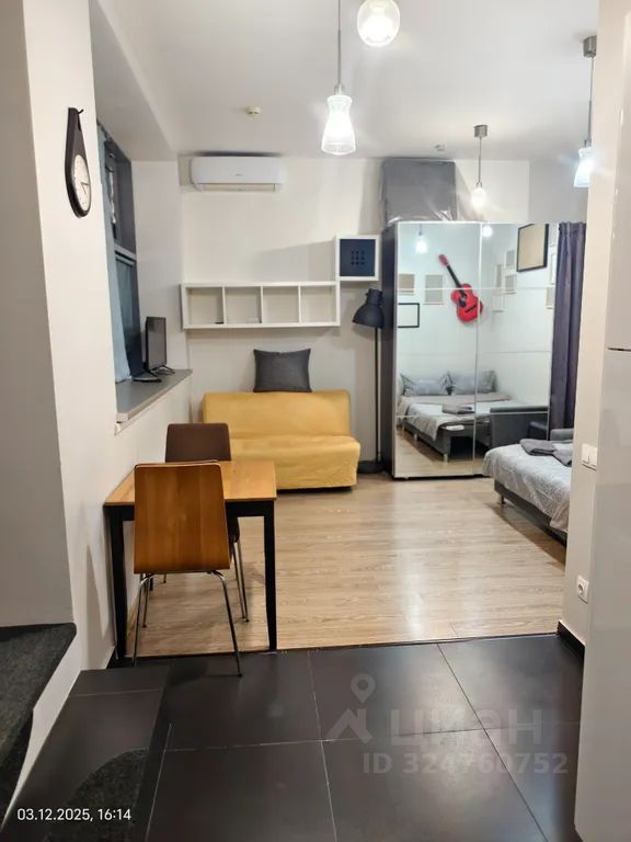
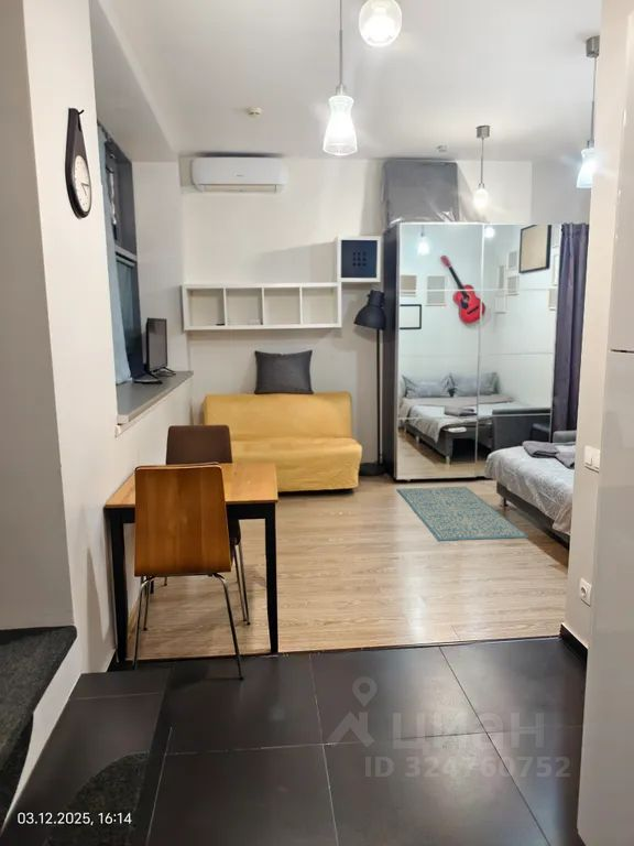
+ rug (453, 509)
